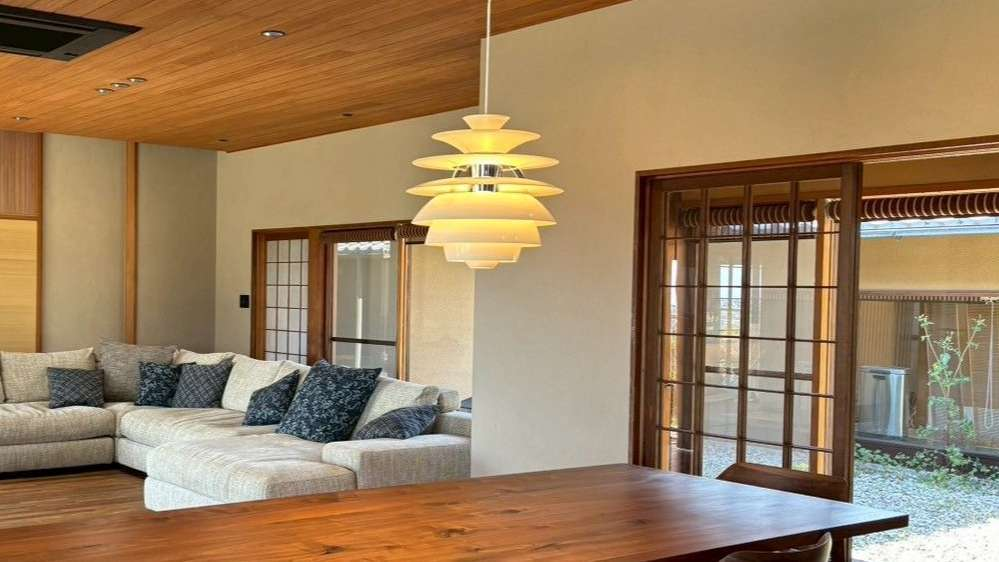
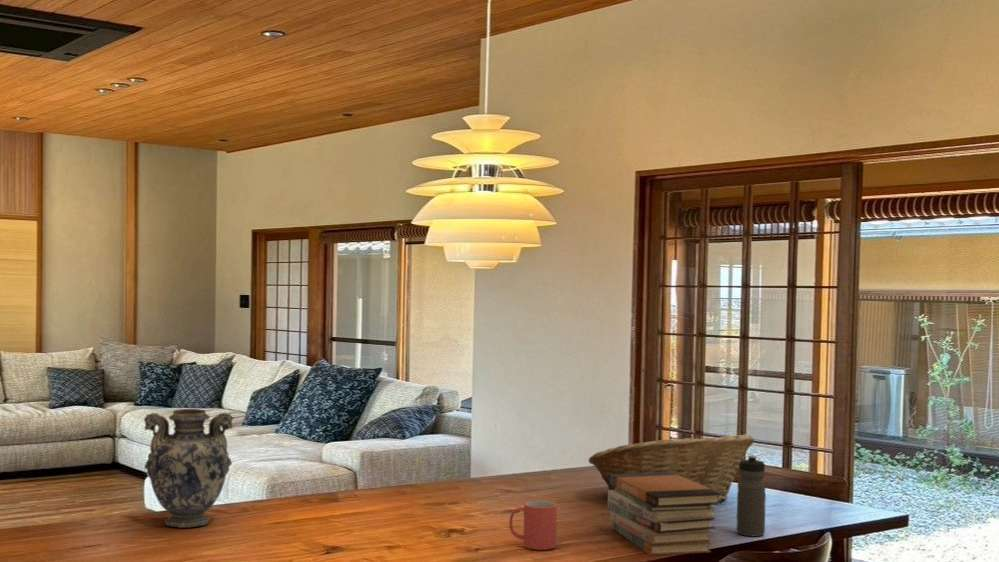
+ decorative vase (188, 466)
+ mug (532, 524)
+ fruit basket (672, 463)
+ book stack (661, 511)
+ water bottle (751, 494)
